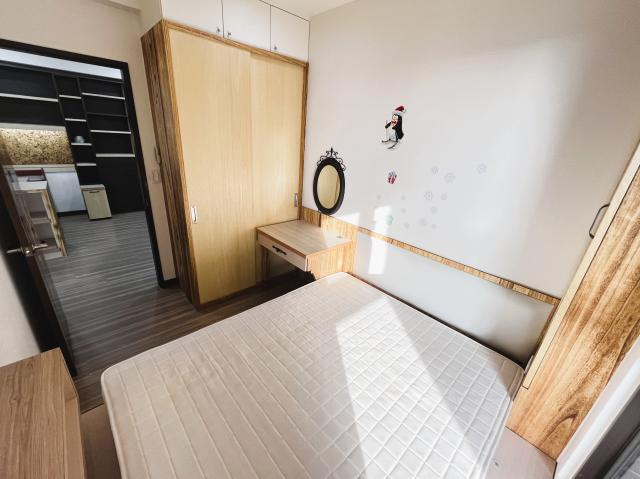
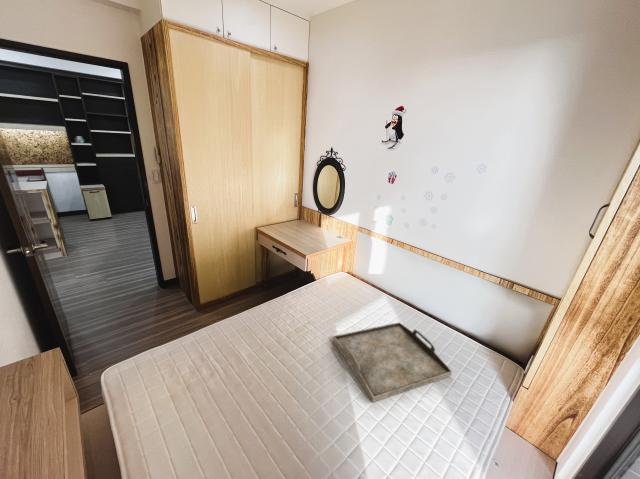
+ serving tray (389, 351)
